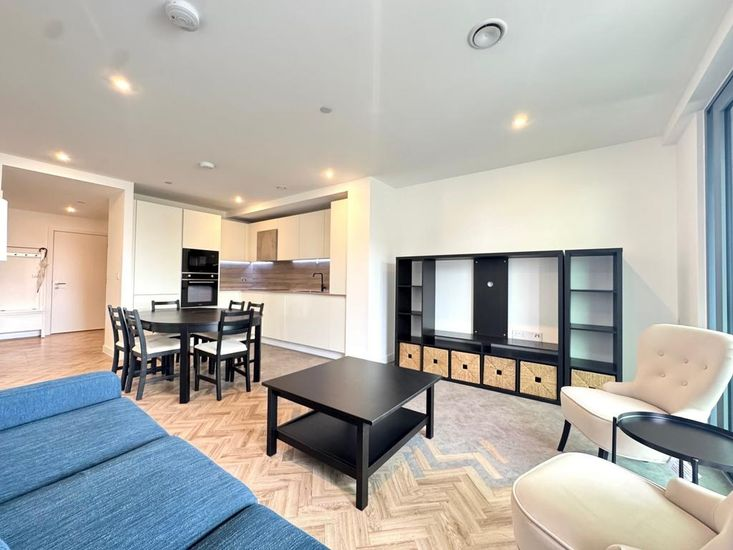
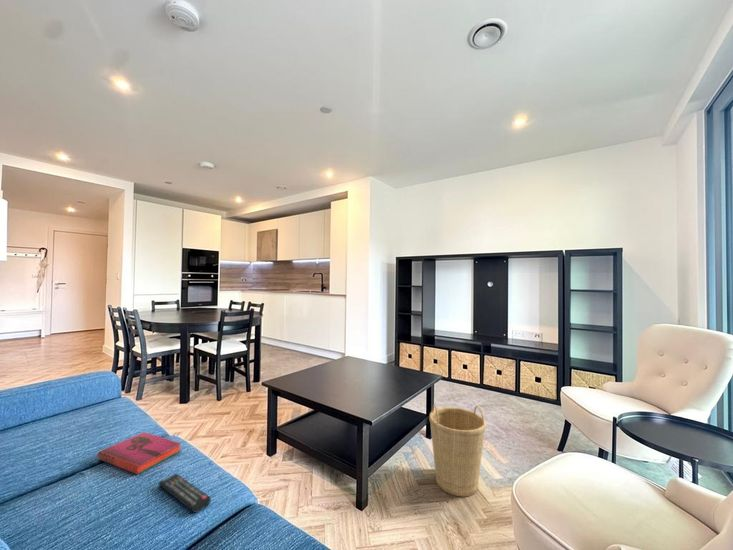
+ basket (456, 443)
+ remote control (183, 492)
+ hardback book (140, 451)
